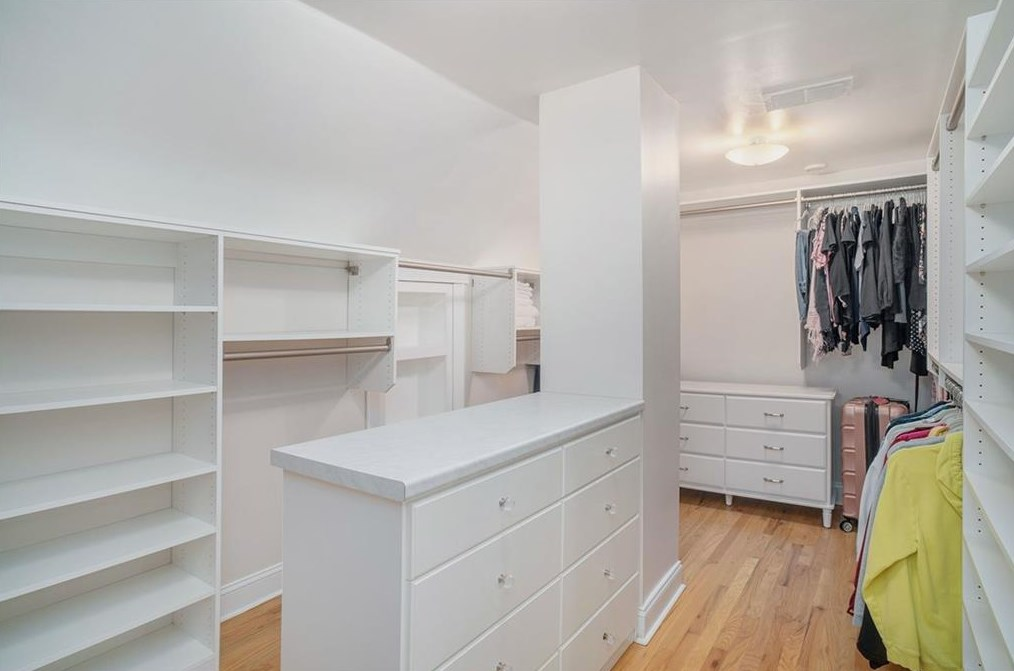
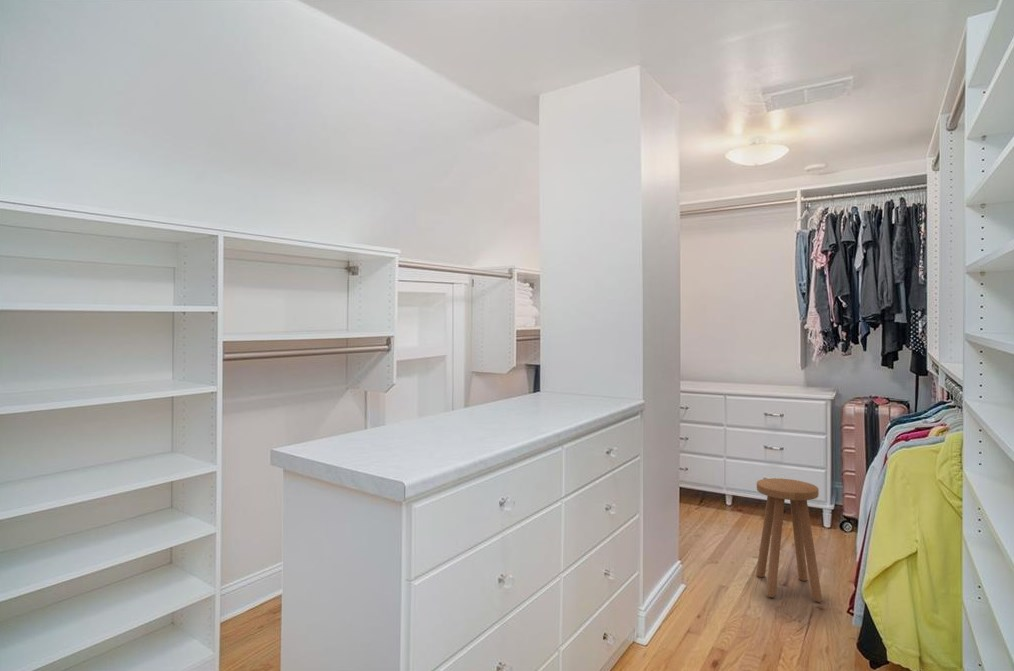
+ stool (781, 533)
